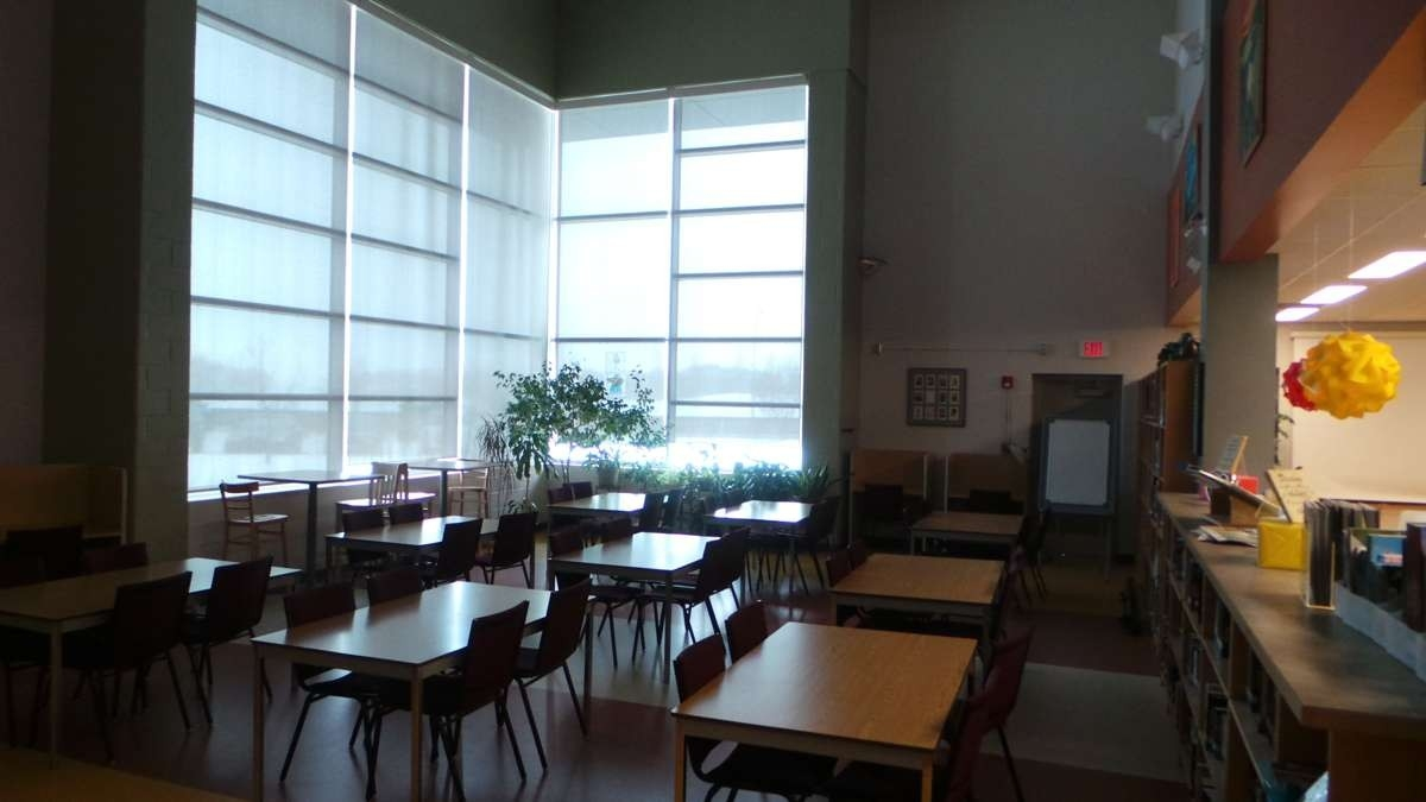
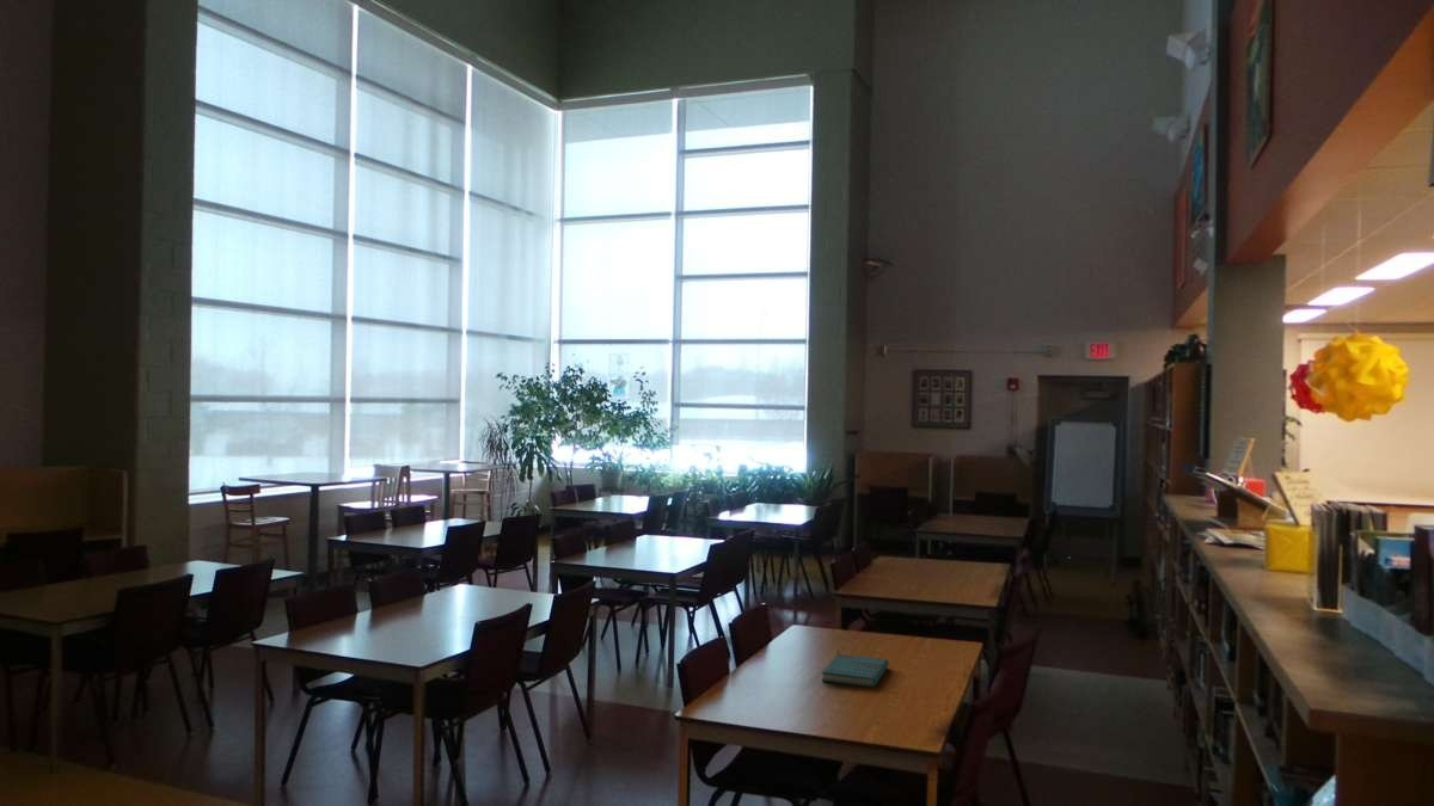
+ book (856, 670)
